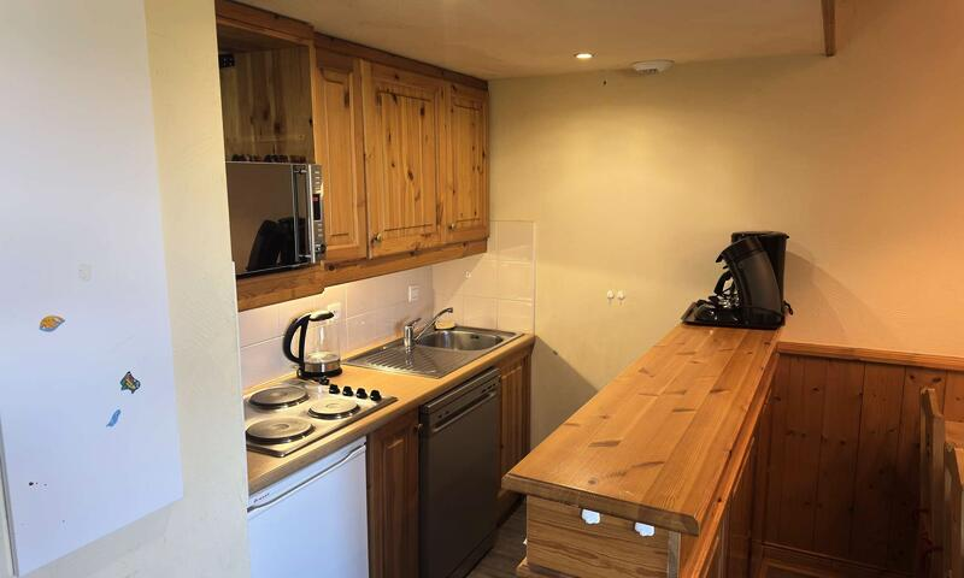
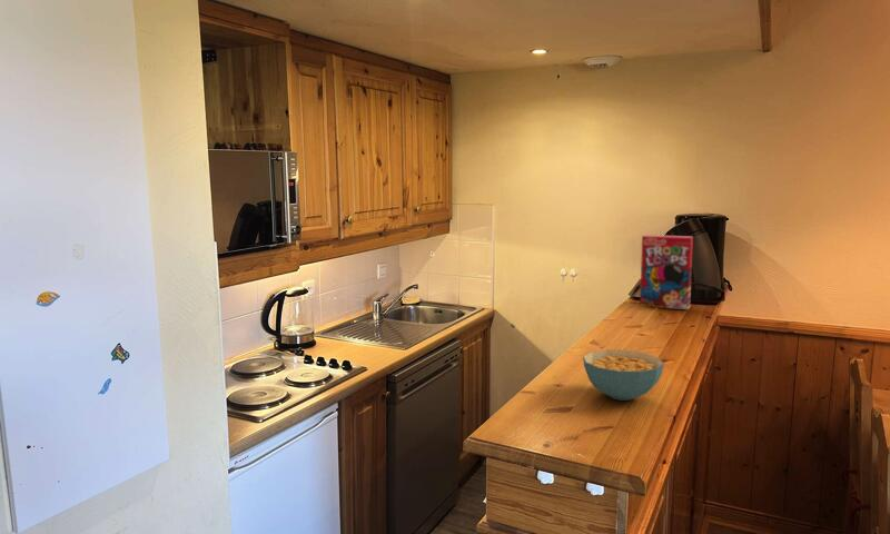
+ cereal bowl (621, 377)
+ cereal box (665, 271)
